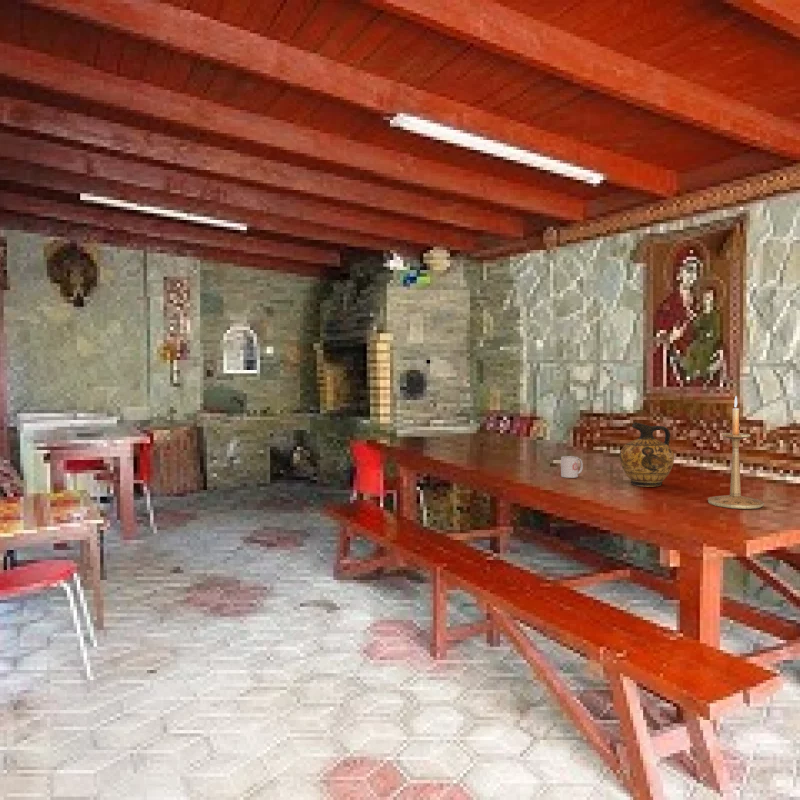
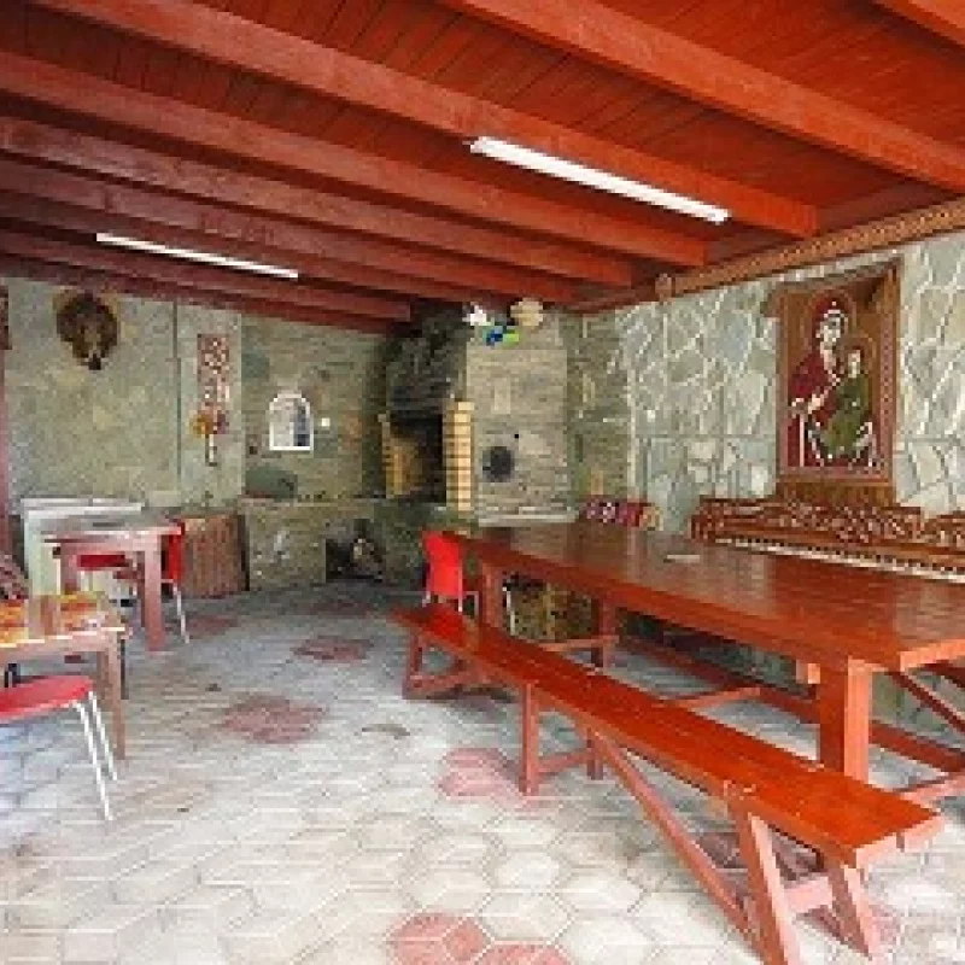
- ceramic jug (646, 453)
- mug (572, 466)
- candlestick (735, 449)
